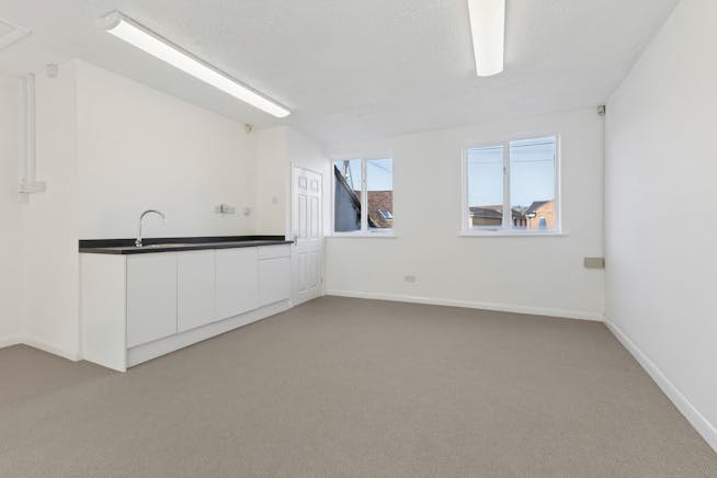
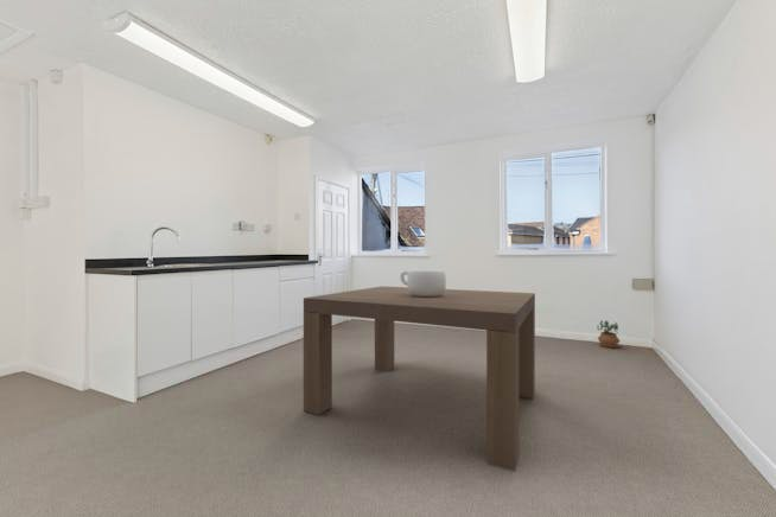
+ potted plant (608, 332)
+ dining table (426, 324)
